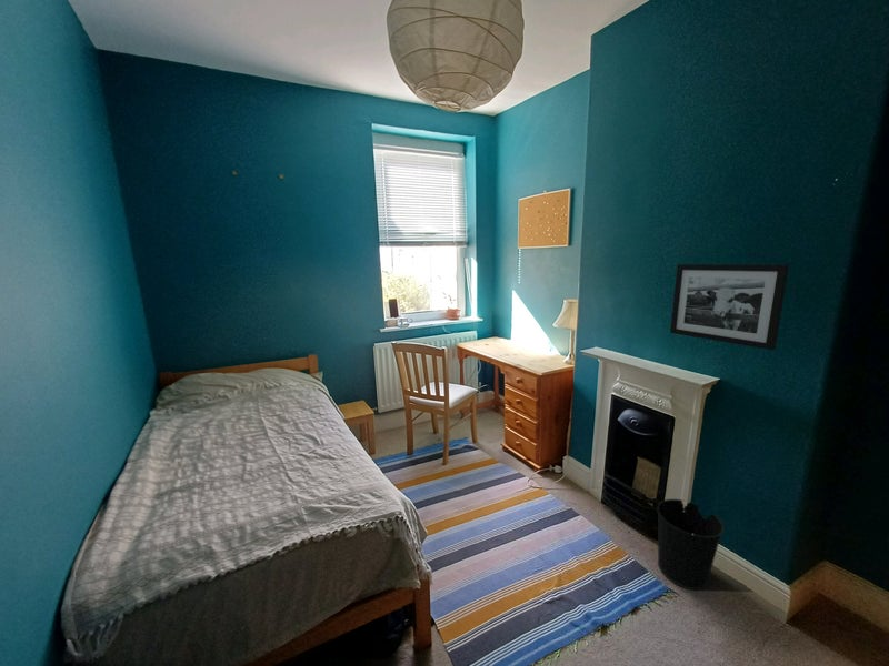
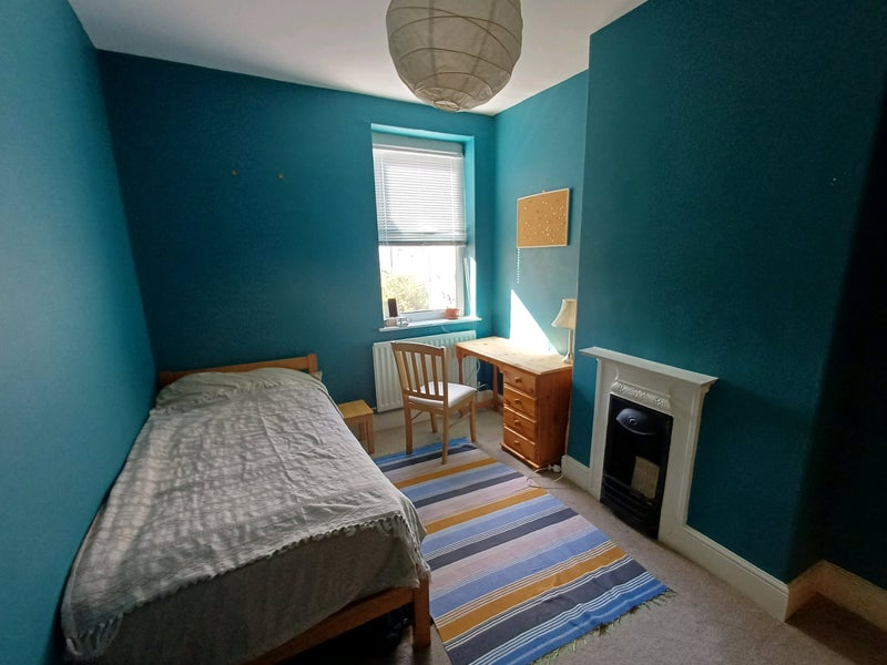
- picture frame (721, 303)
- wastebasket (685, 544)
